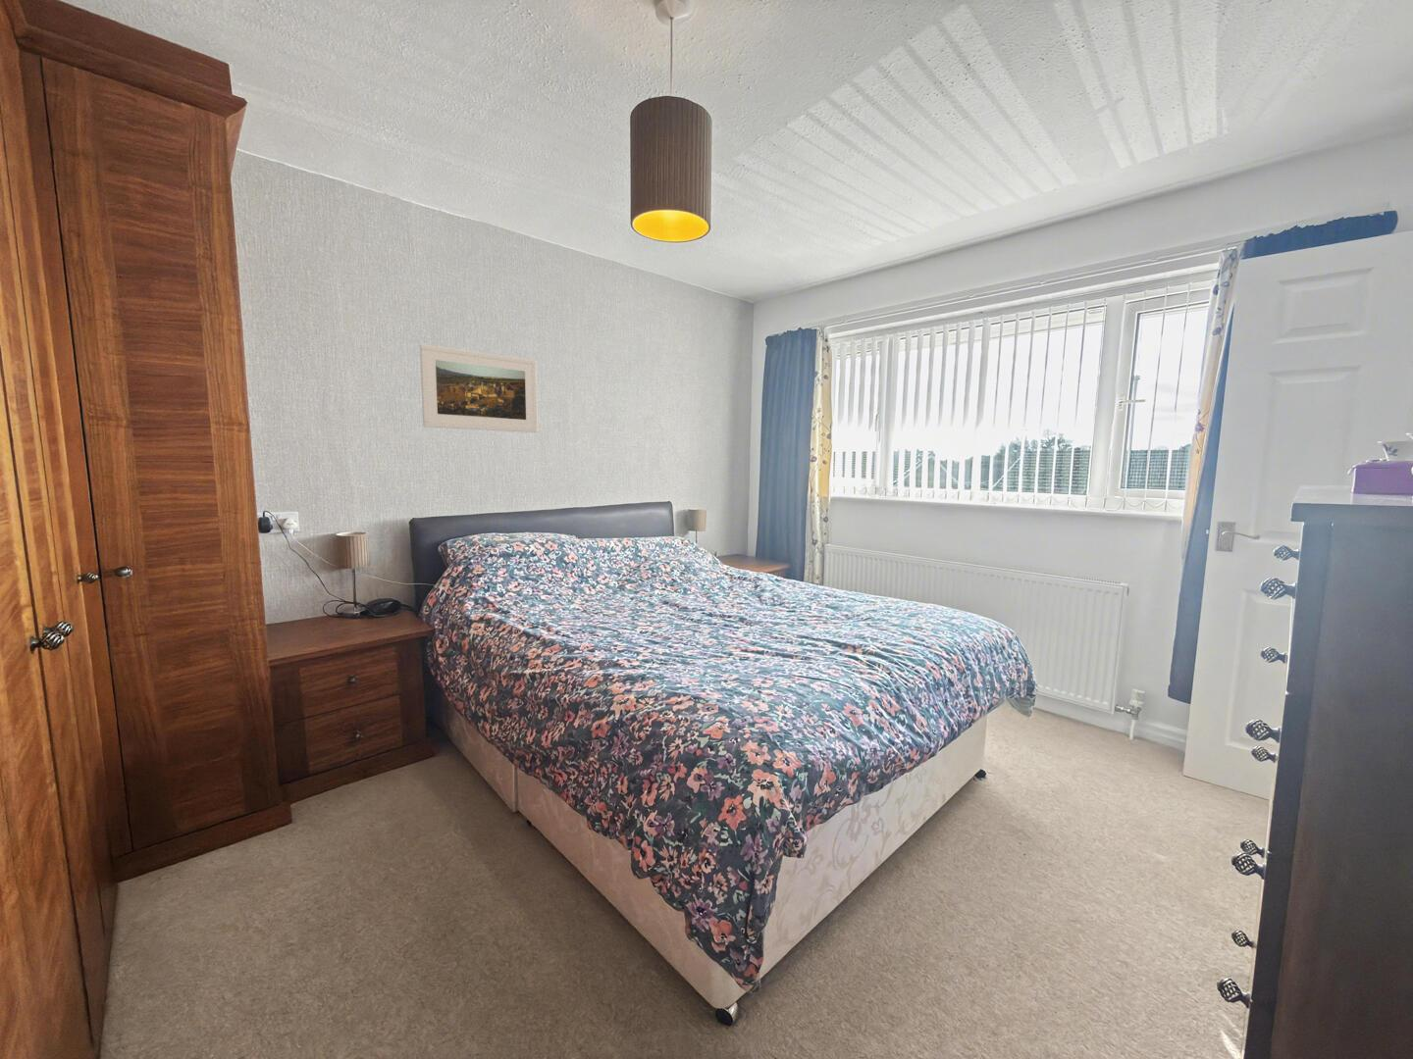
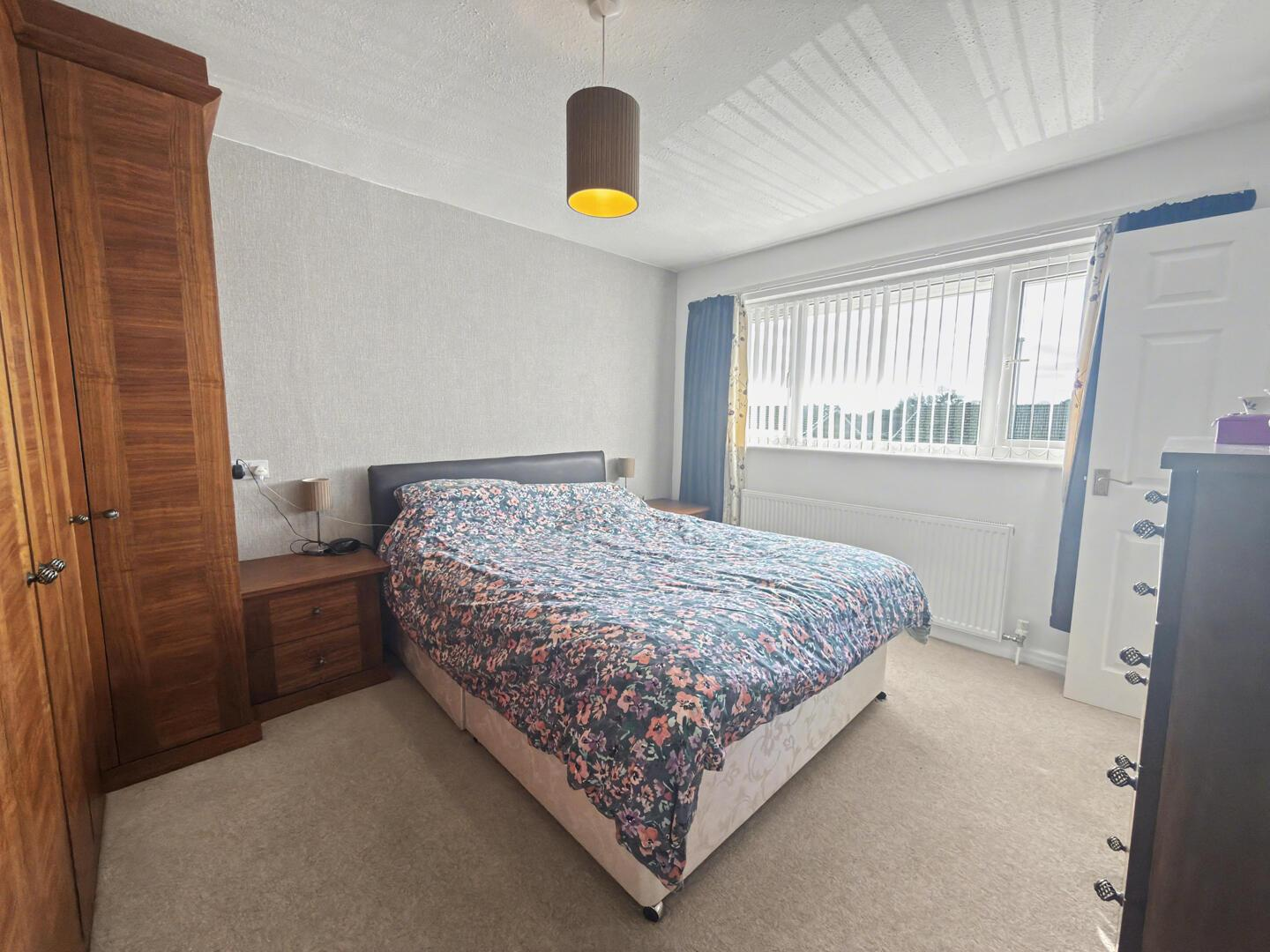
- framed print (483, 392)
